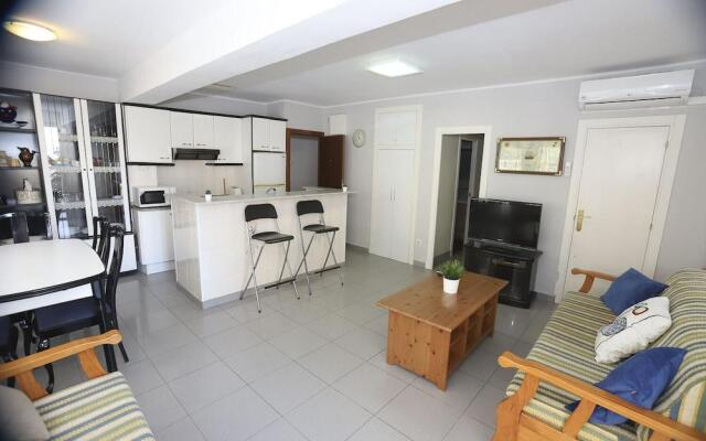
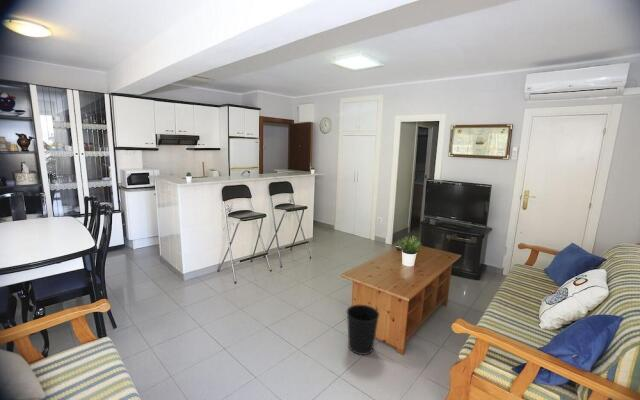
+ wastebasket (361, 329)
